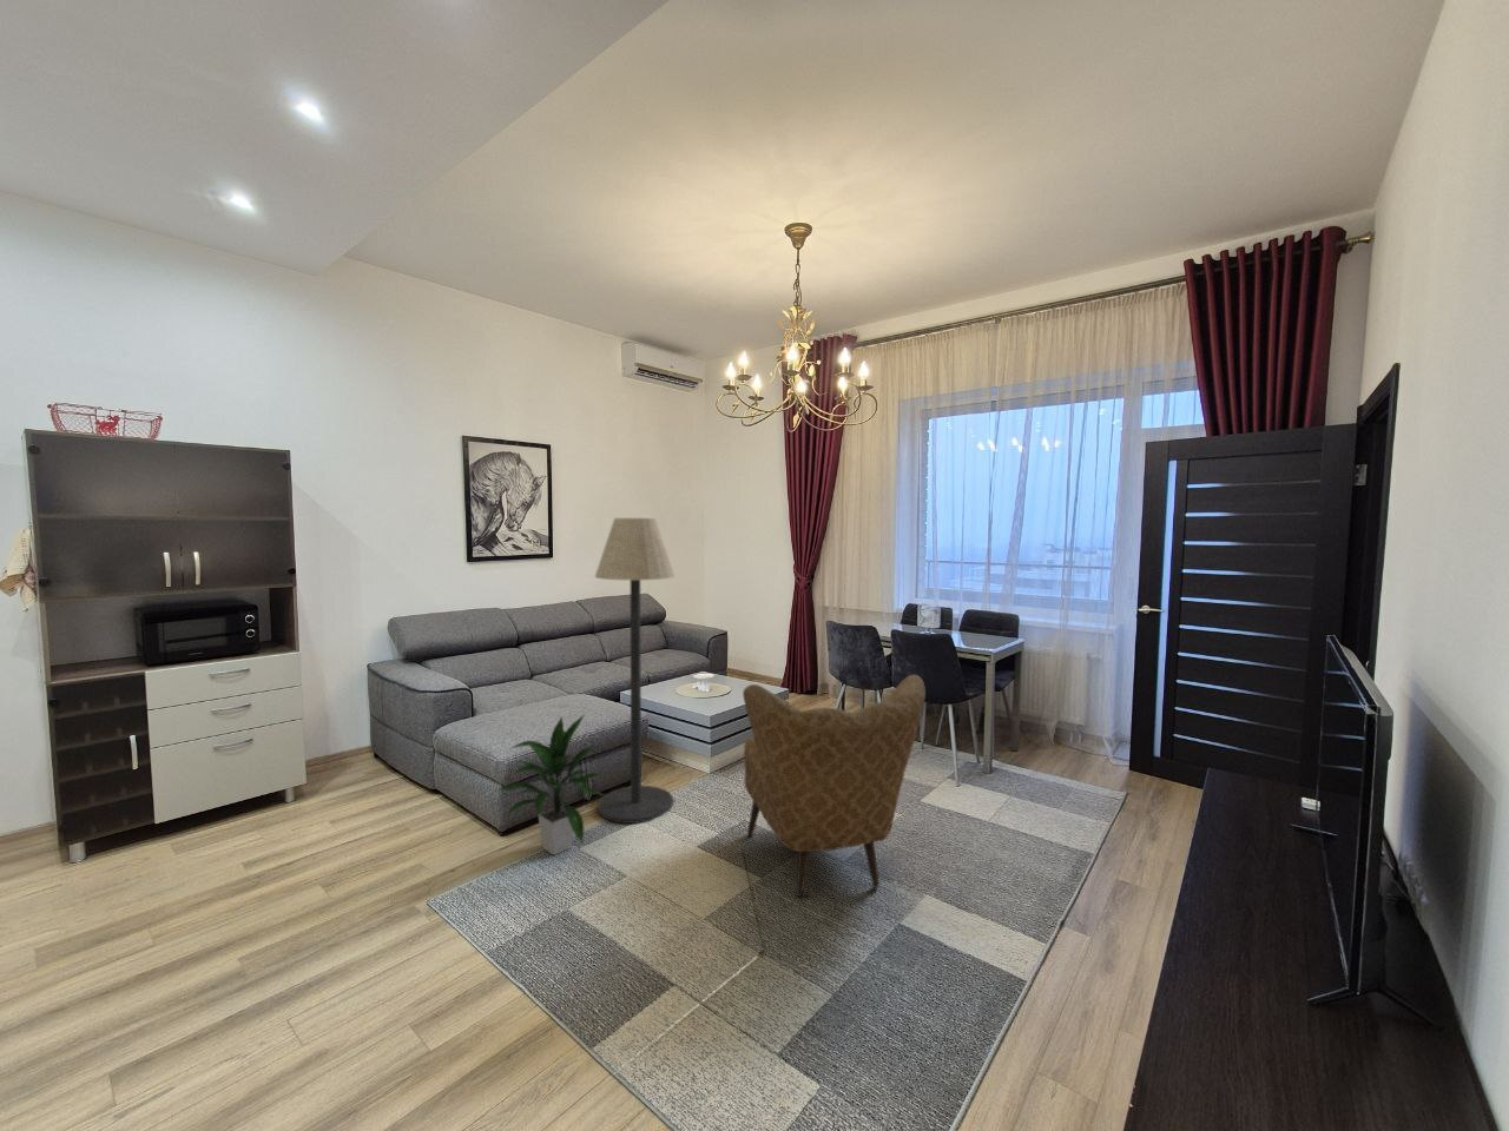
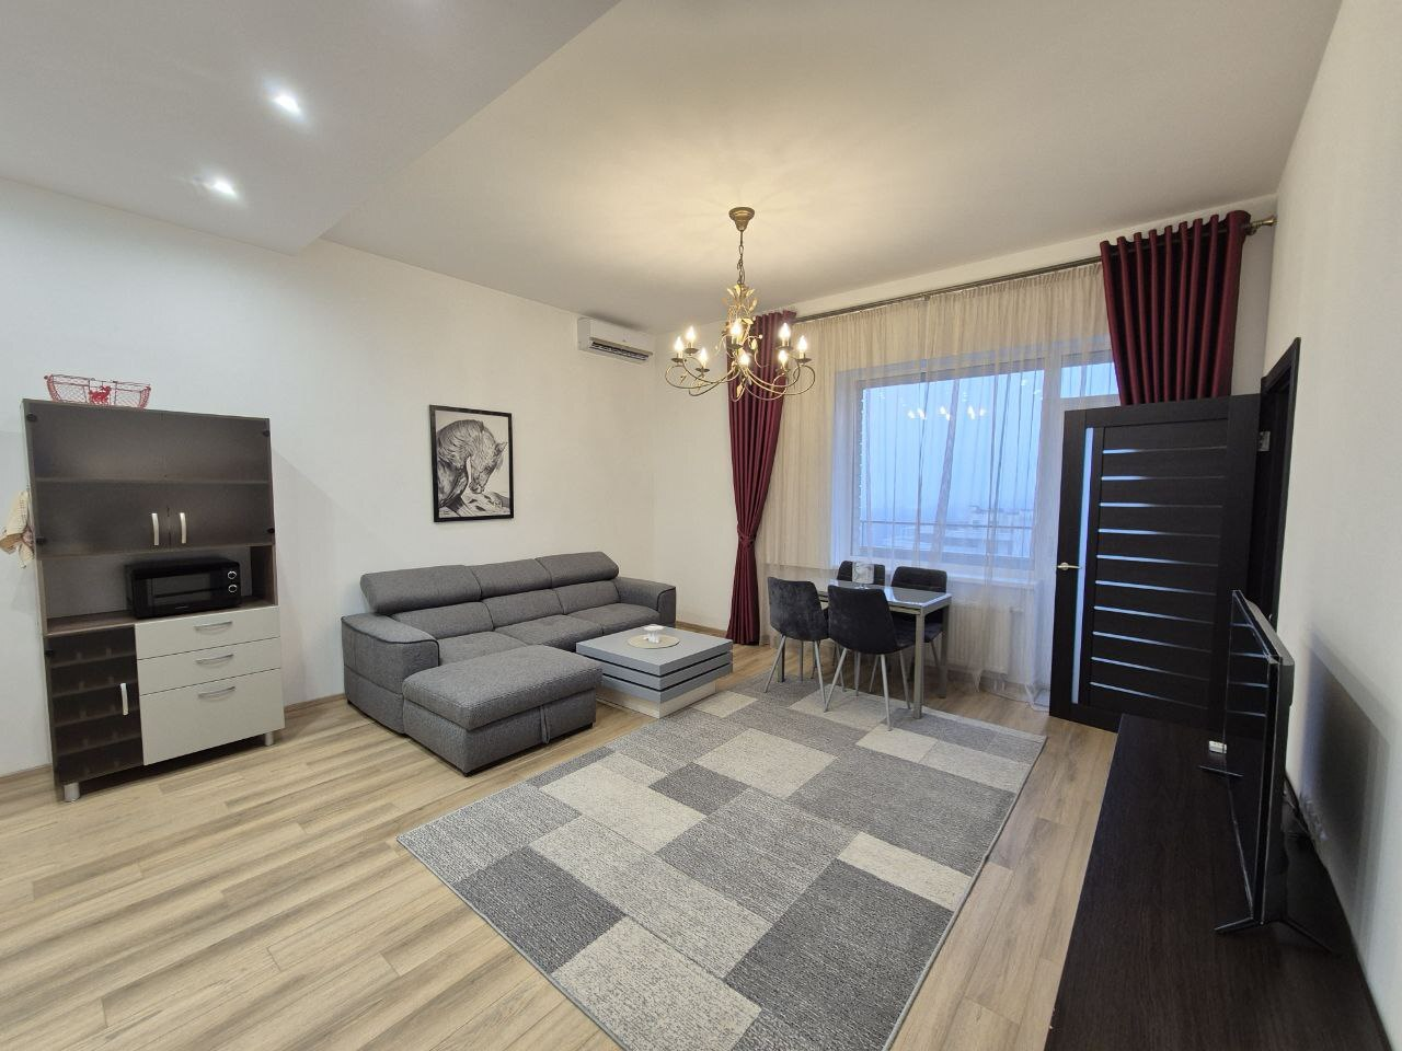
- indoor plant (556, 785)
- armchair (822, 769)
- floor lamp (636, 663)
